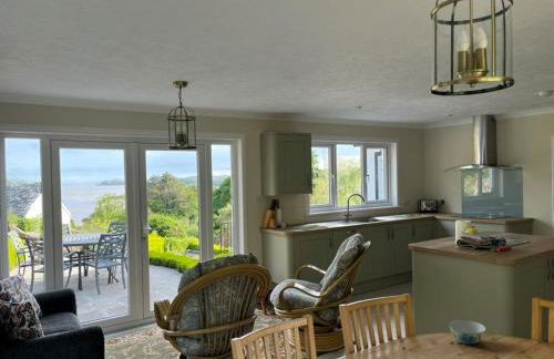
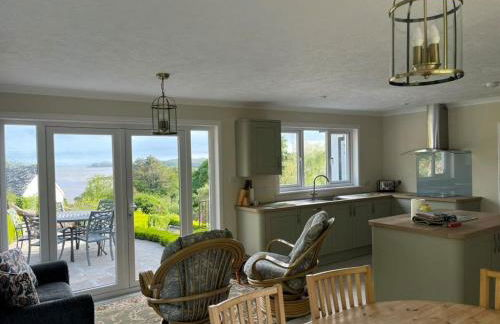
- chinaware (466, 332)
